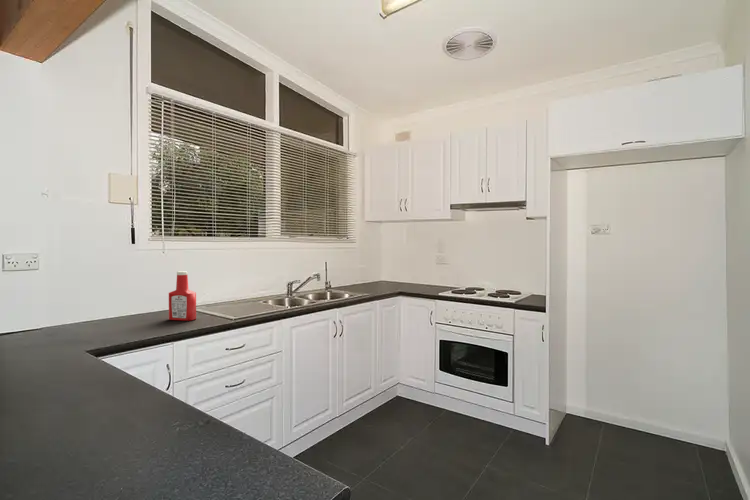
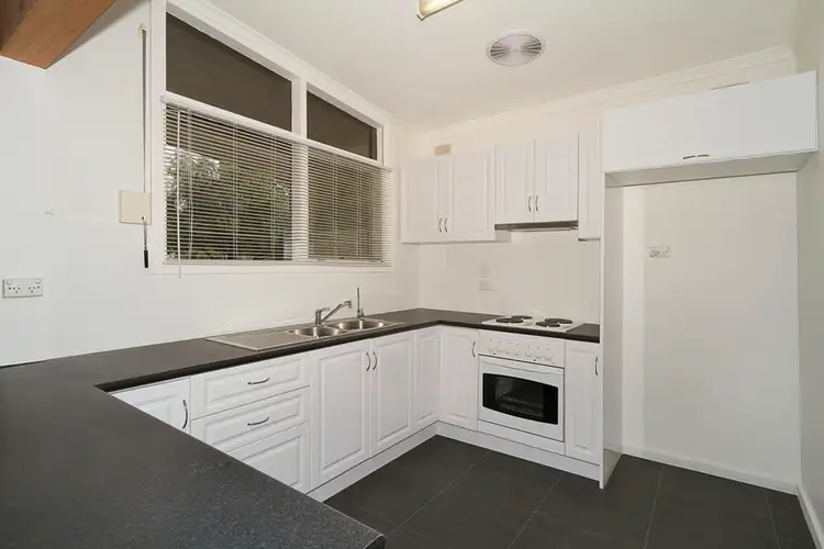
- soap bottle (182, 295)
